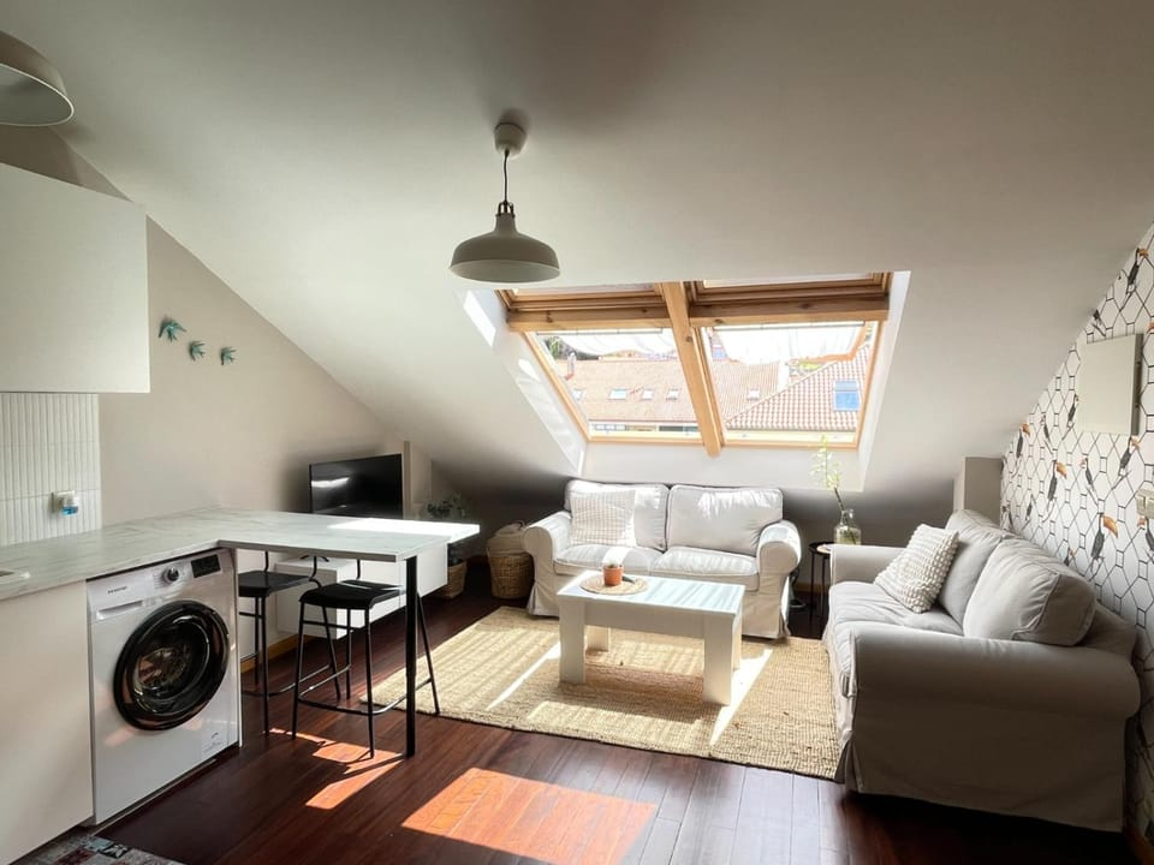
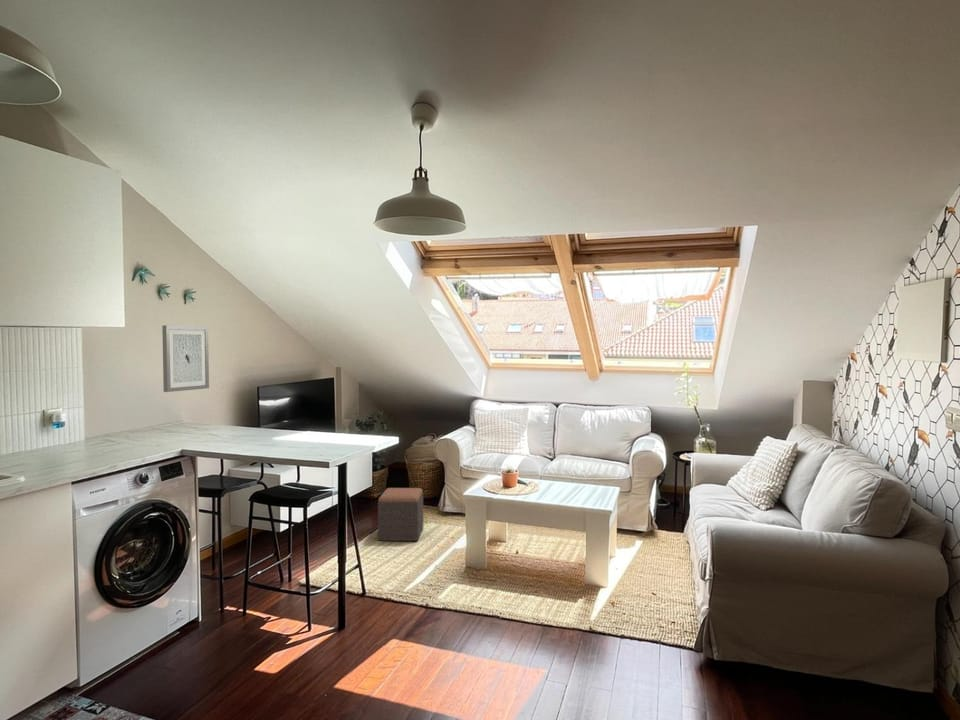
+ footstool (401, 512)
+ wall art (186, 358)
